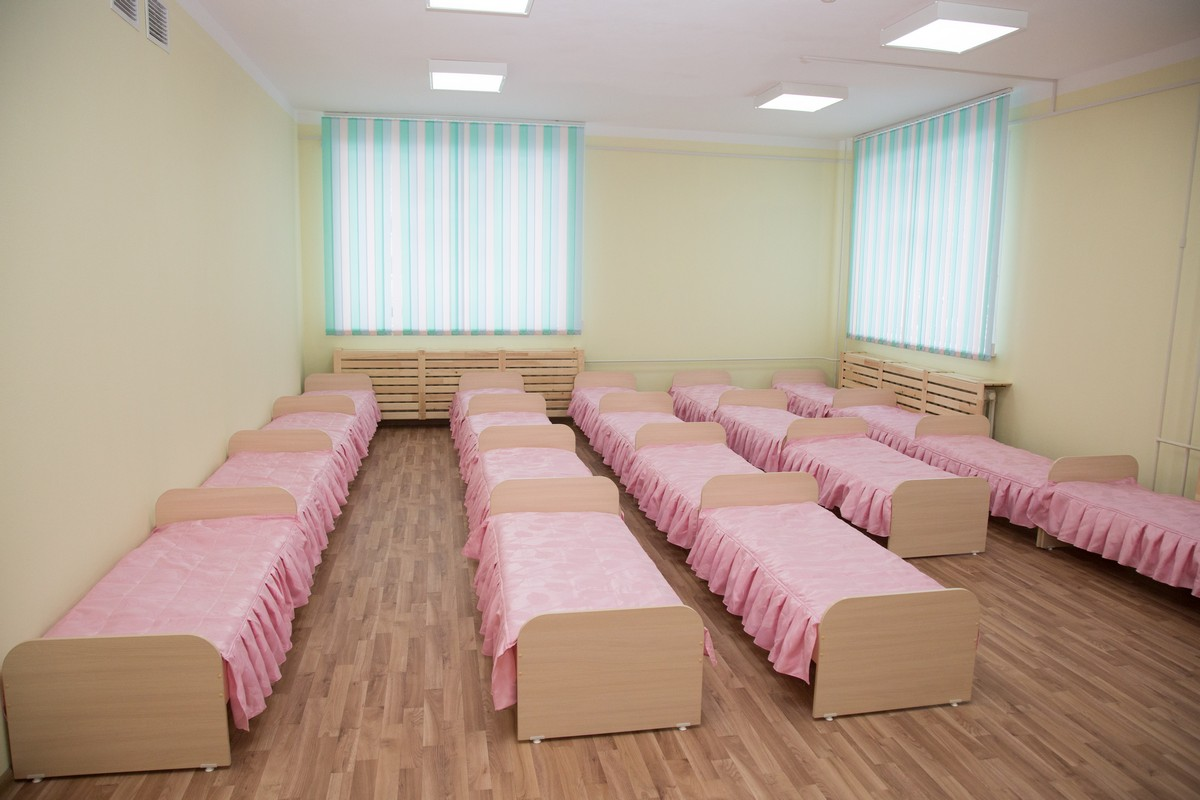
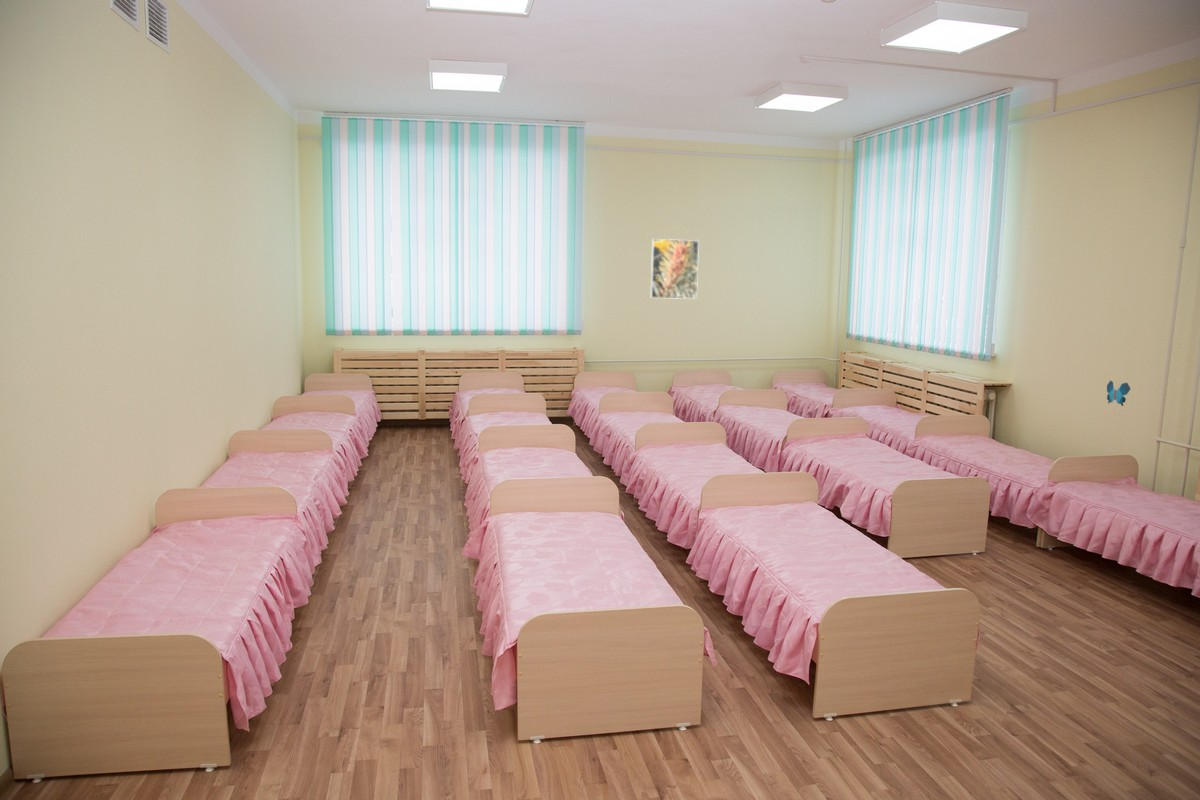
+ decorative butterfly (1116, 393)
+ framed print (674, 269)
